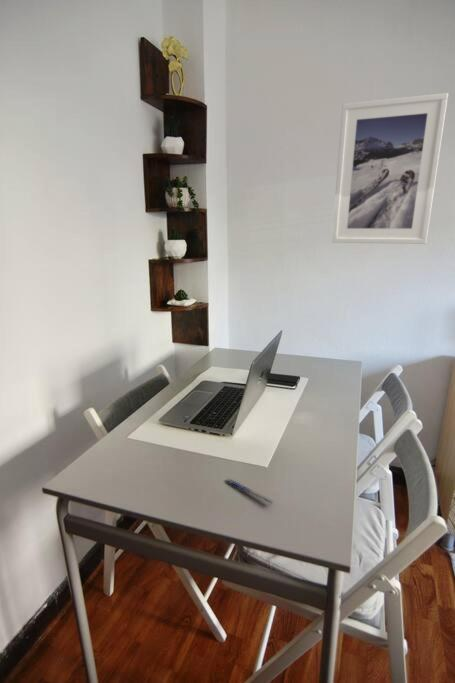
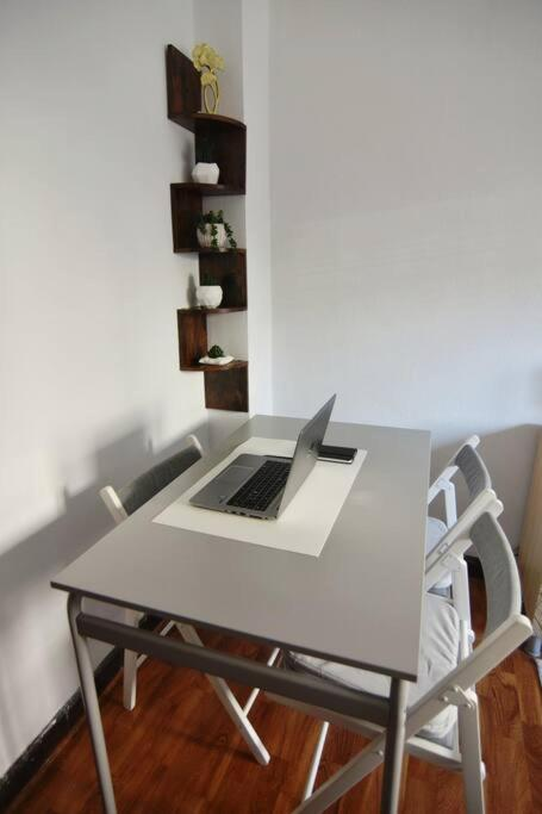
- pen (249, 490)
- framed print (384, 174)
